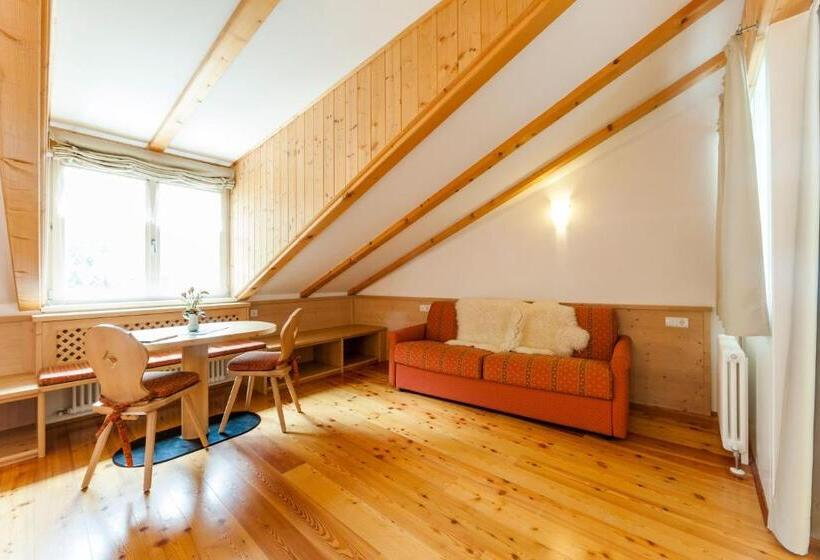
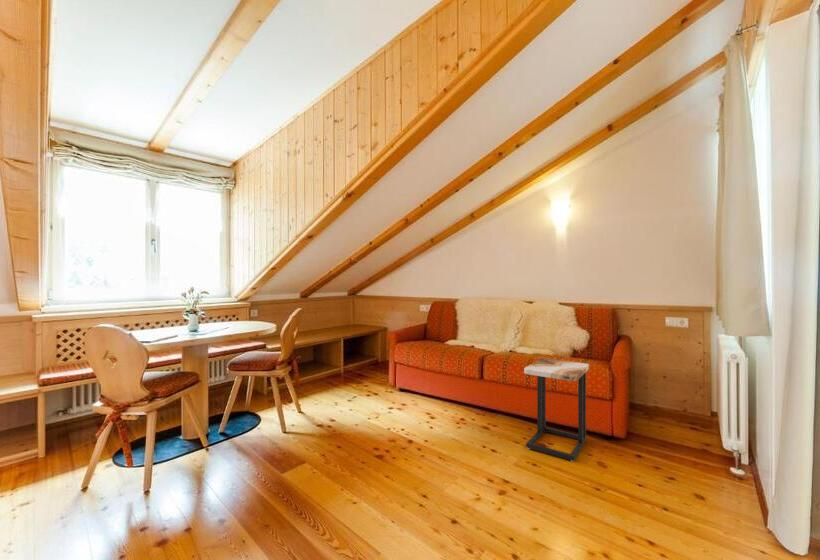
+ side table (545, 405)
